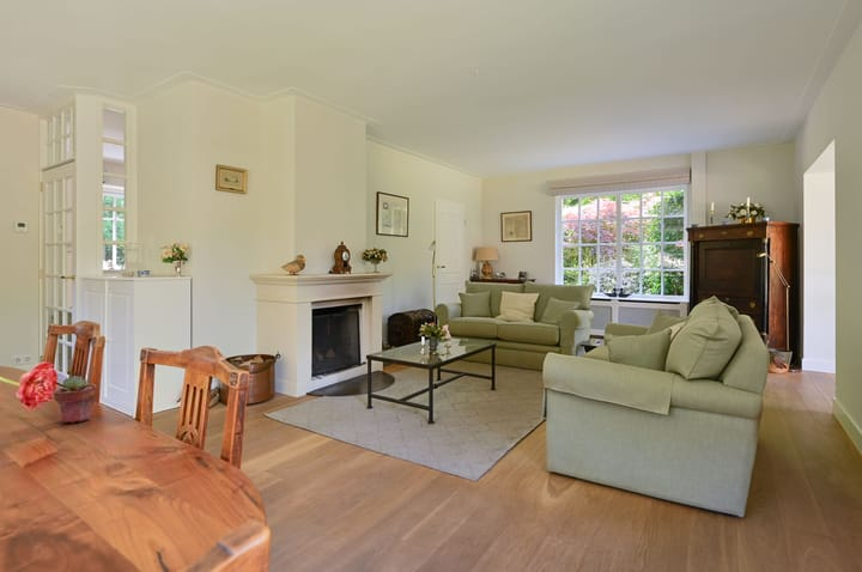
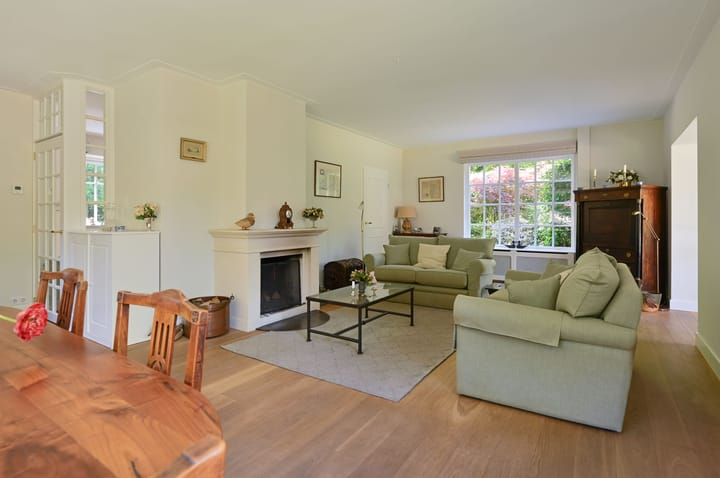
- potted succulent (75, 397)
